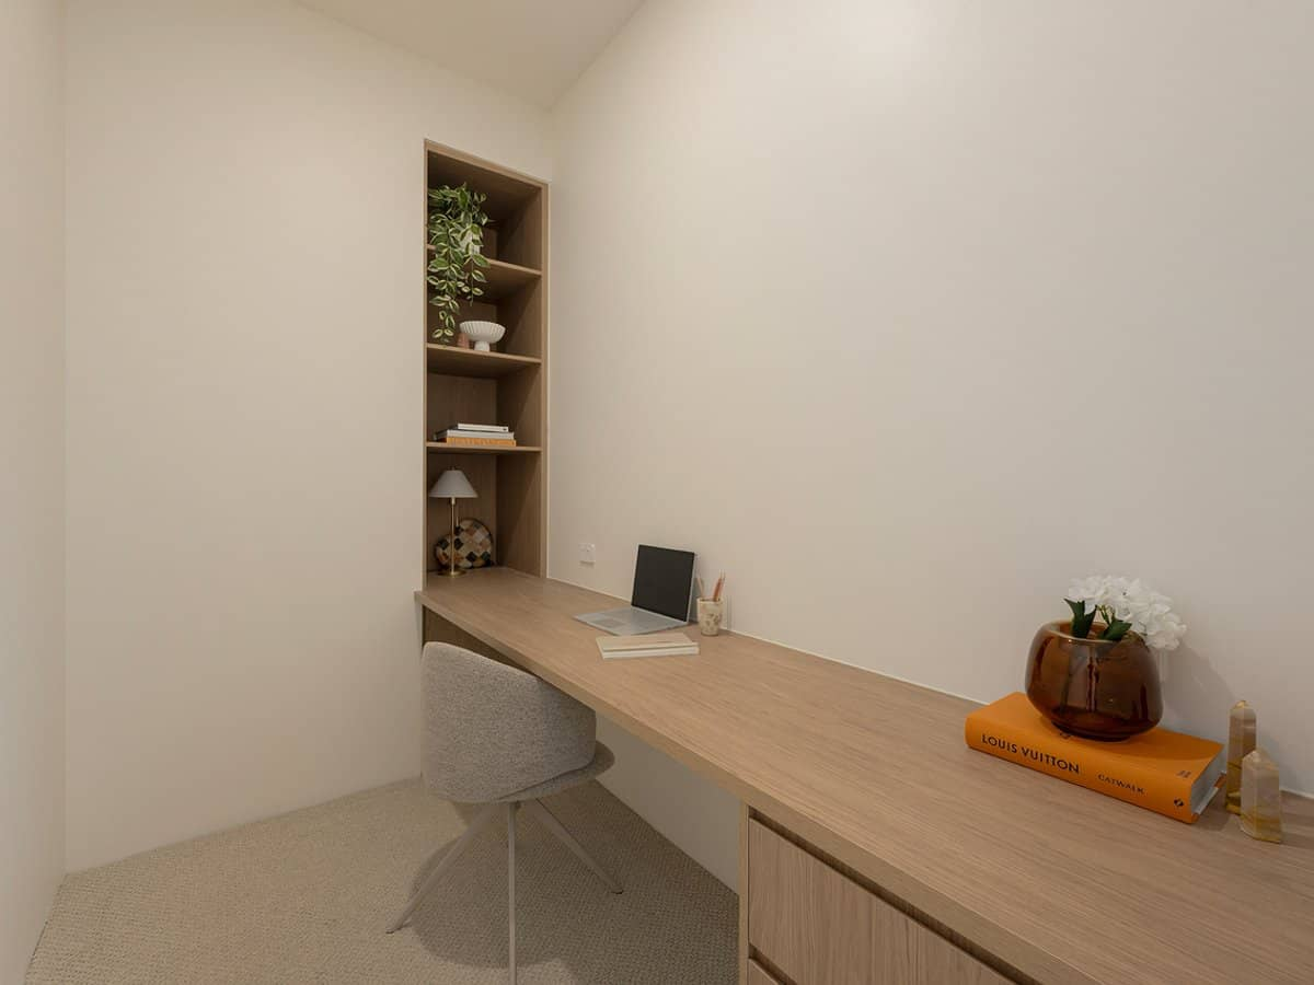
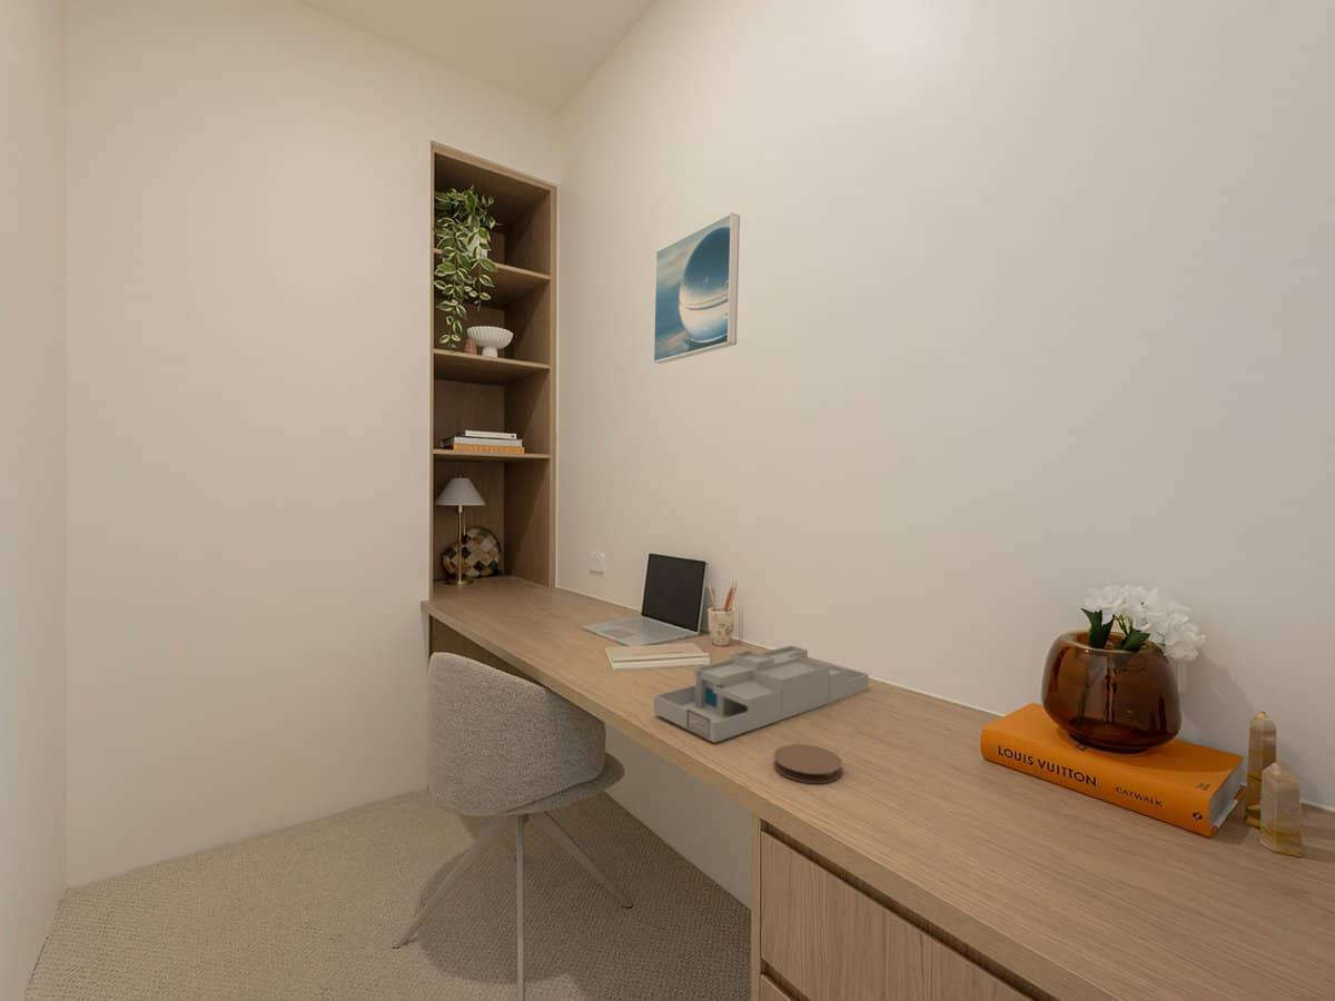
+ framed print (693, 294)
+ coaster (807, 762)
+ desk organizer (769, 678)
